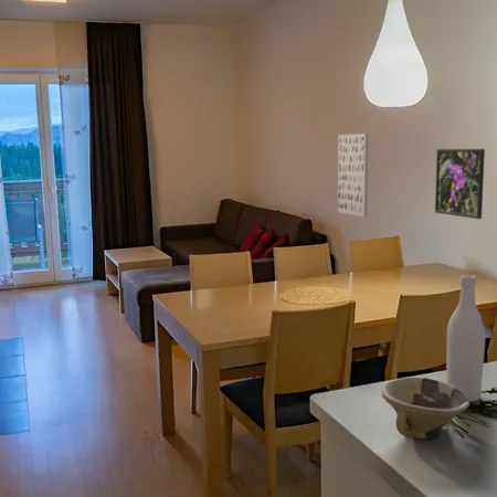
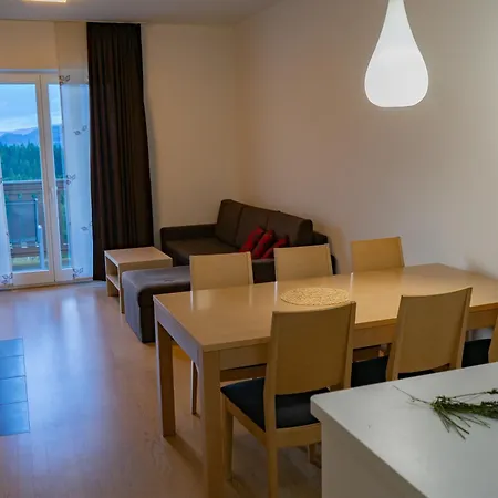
- wine bottle (465, 337)
- bowl (424, 411)
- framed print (458, 182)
- wall art (352, 175)
